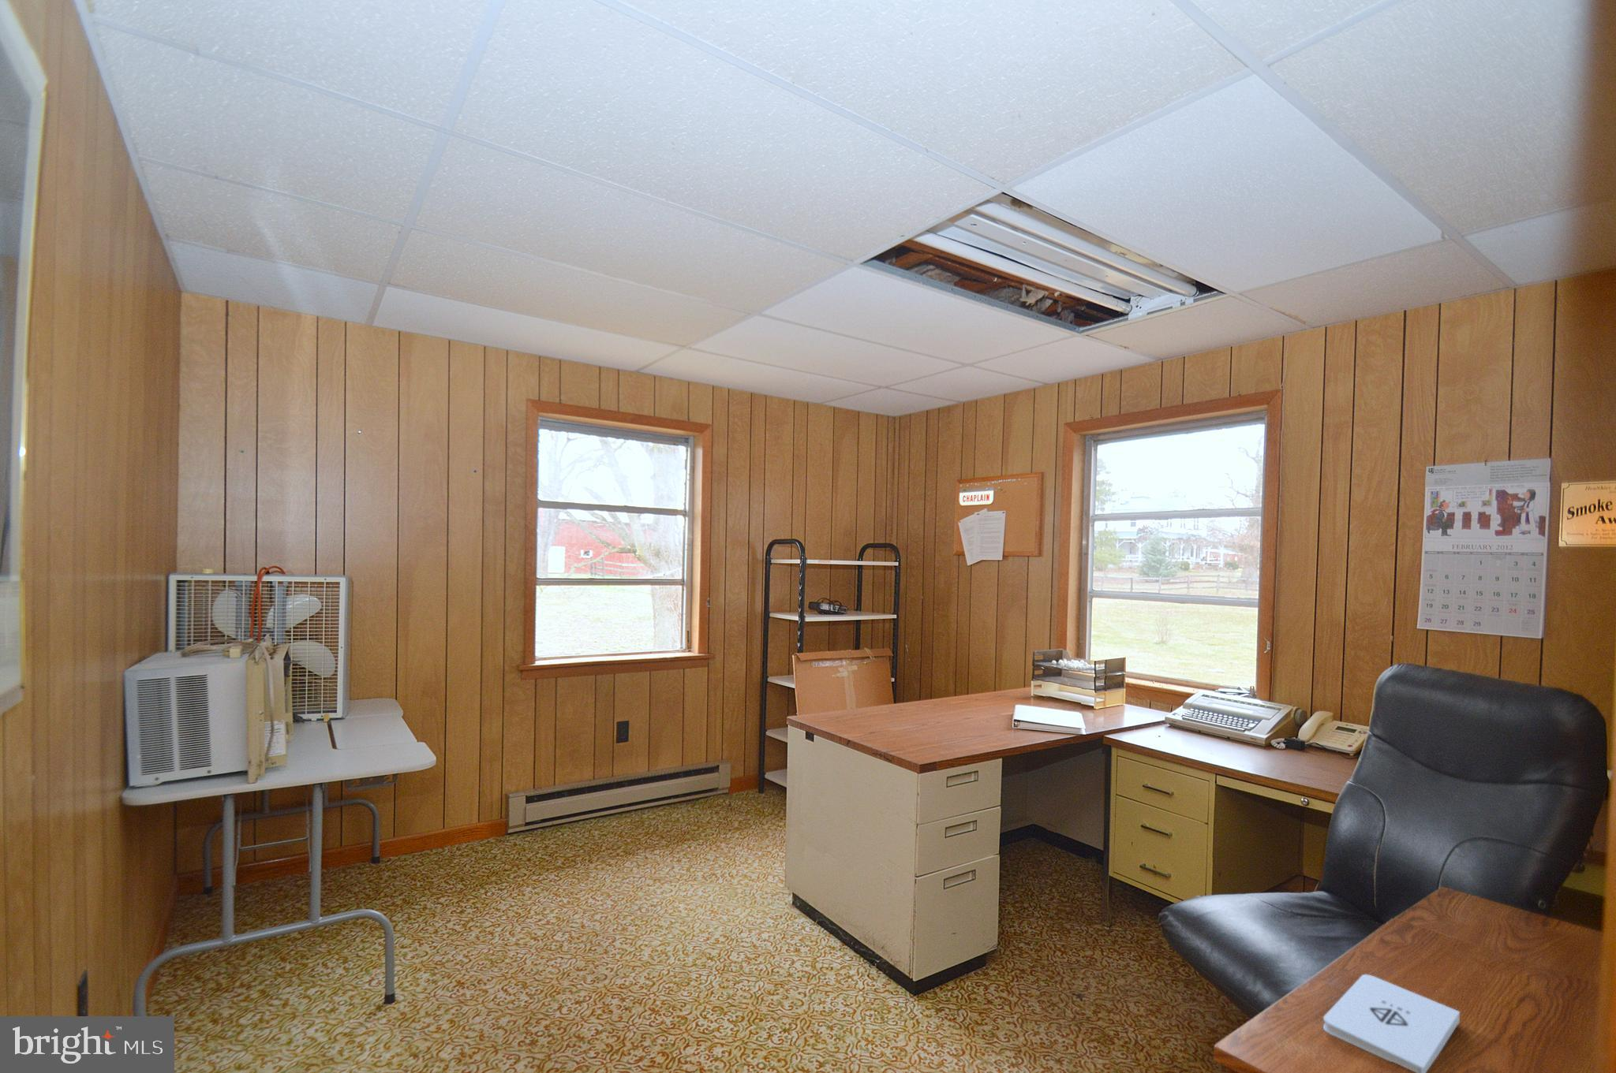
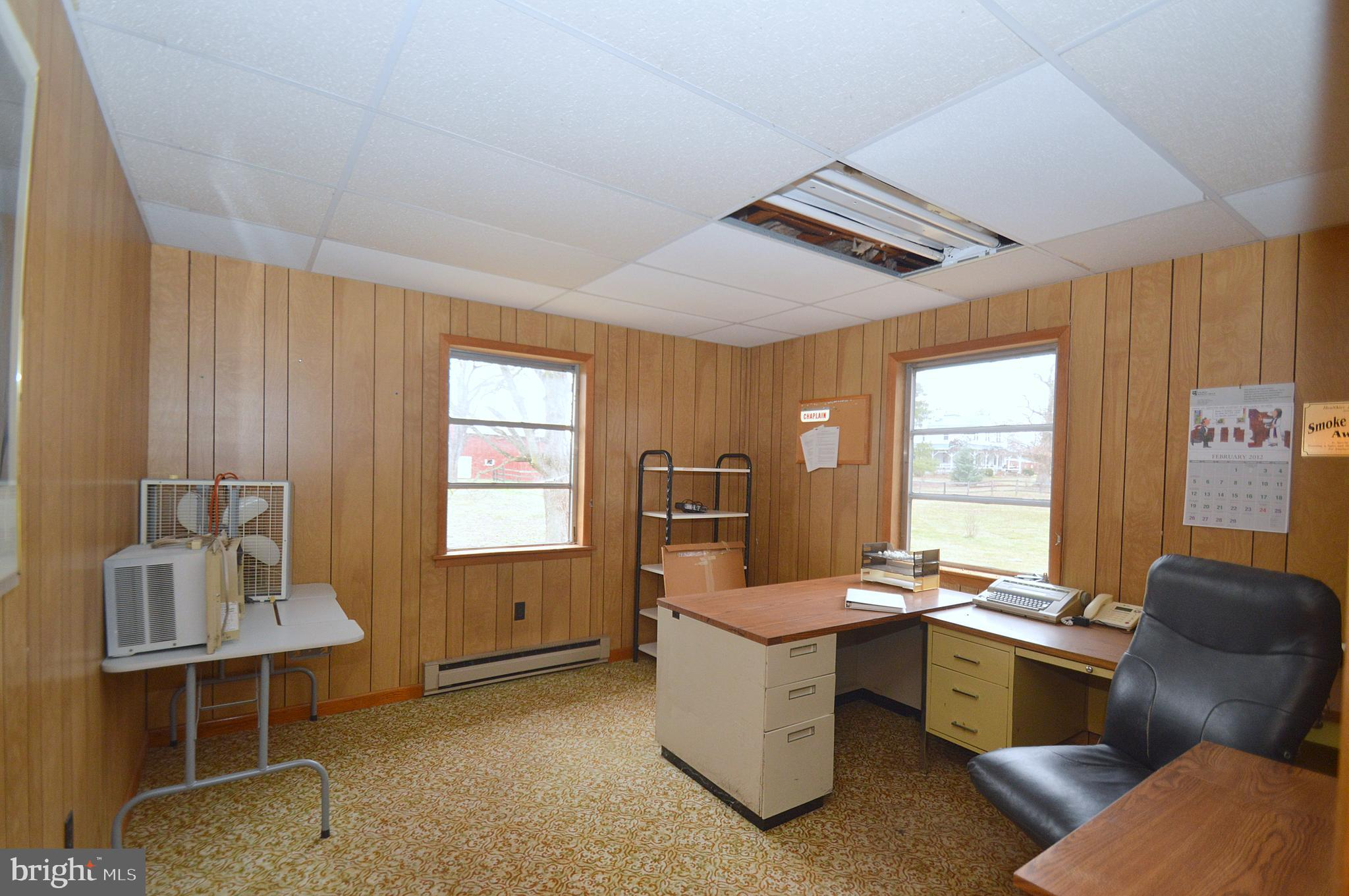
- notepad (1391, 1020)
